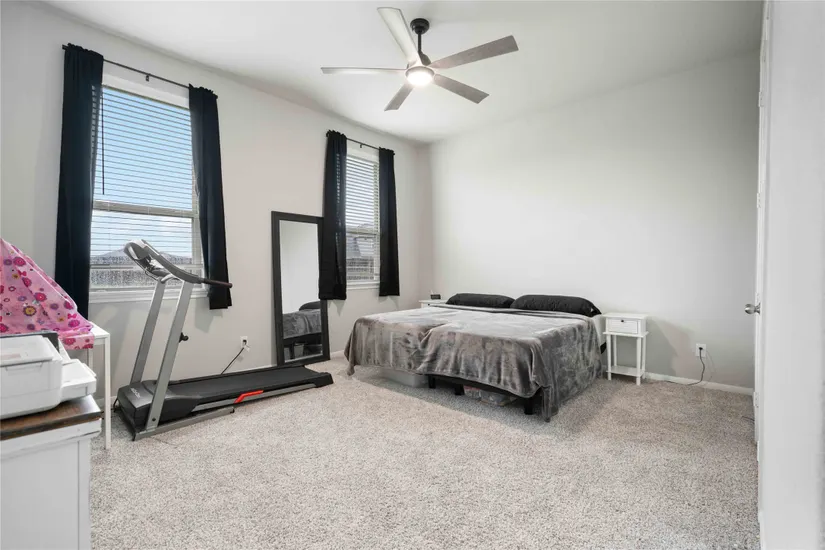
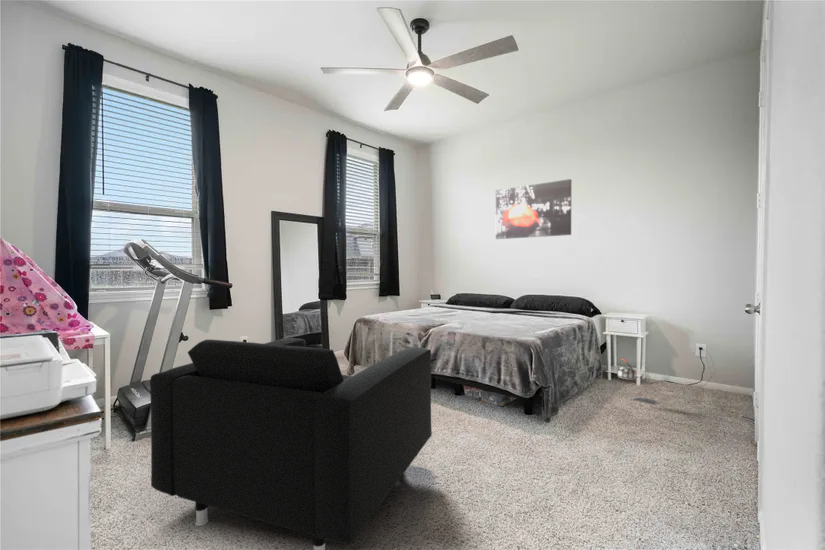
+ wall art (531, 211)
+ bag (625, 378)
+ armchair (309, 411)
